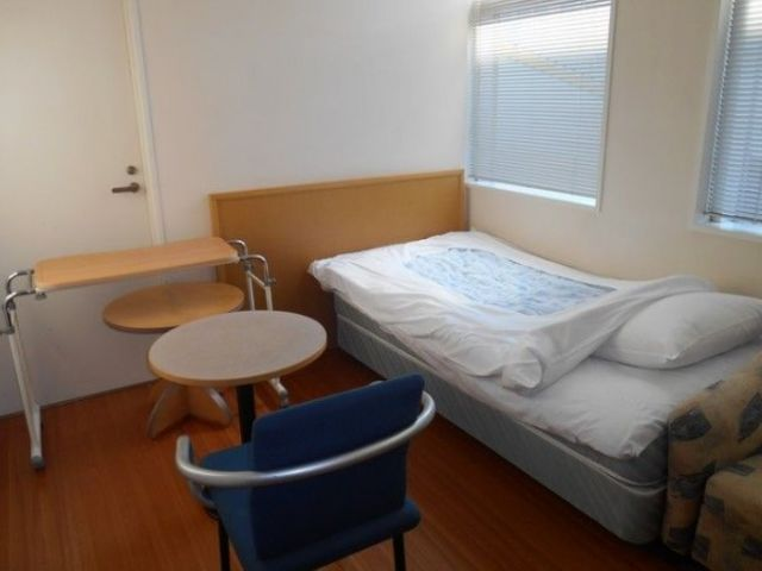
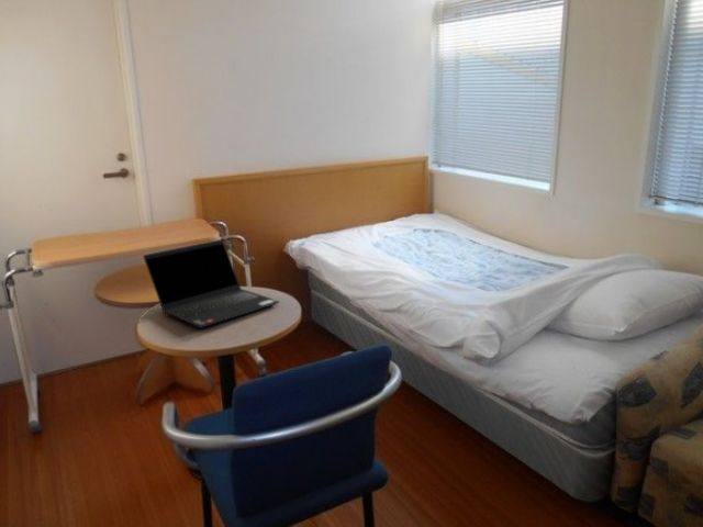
+ laptop computer (212, 280)
